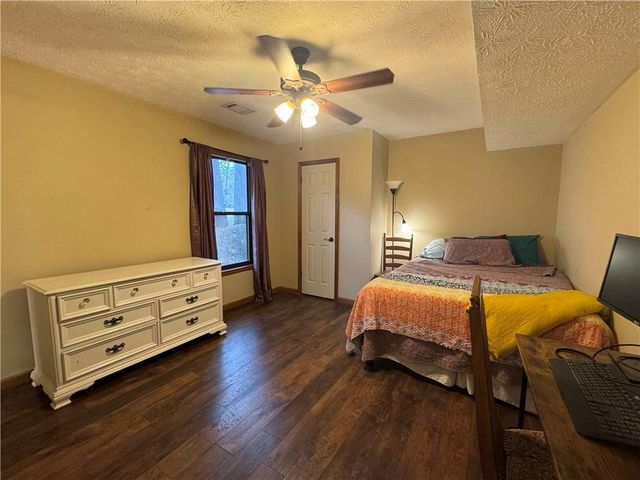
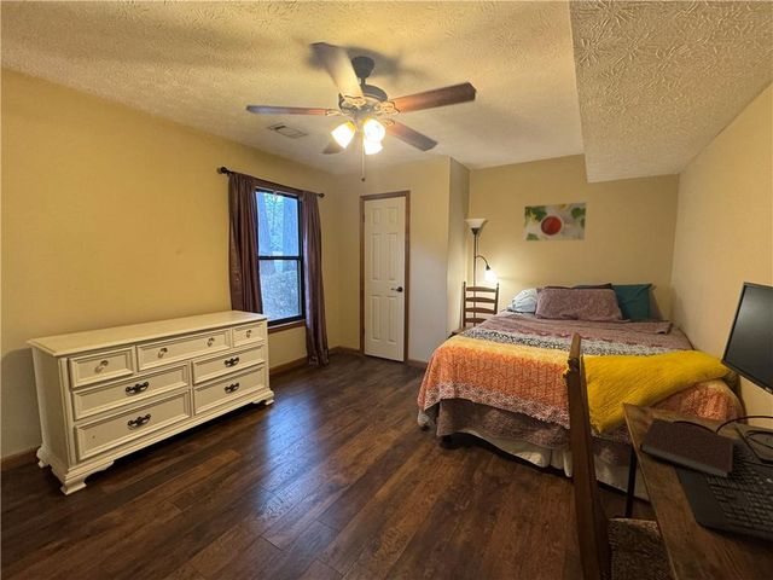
+ notebook (686, 445)
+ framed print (553, 222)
